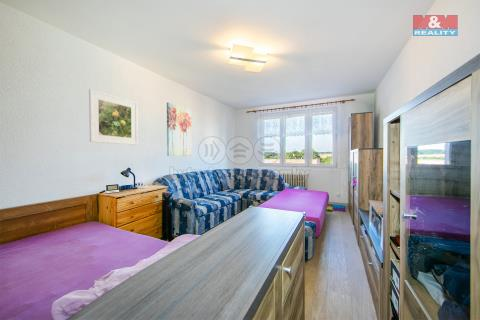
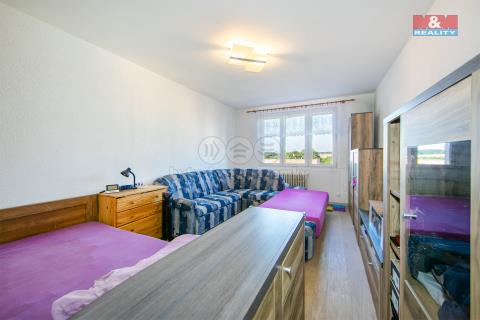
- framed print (115, 120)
- wall art (179, 131)
